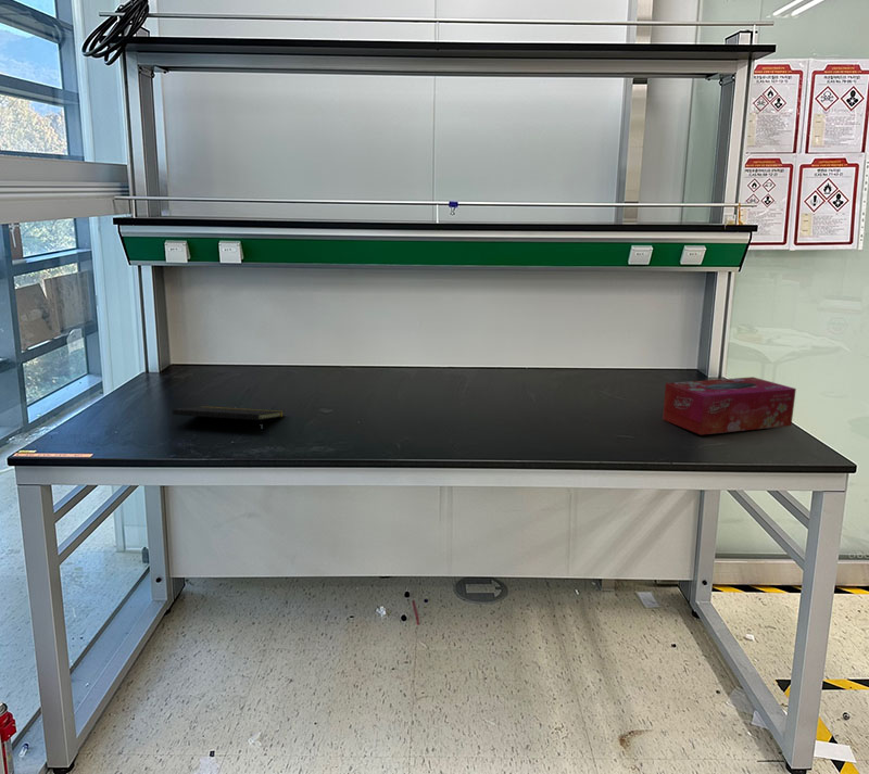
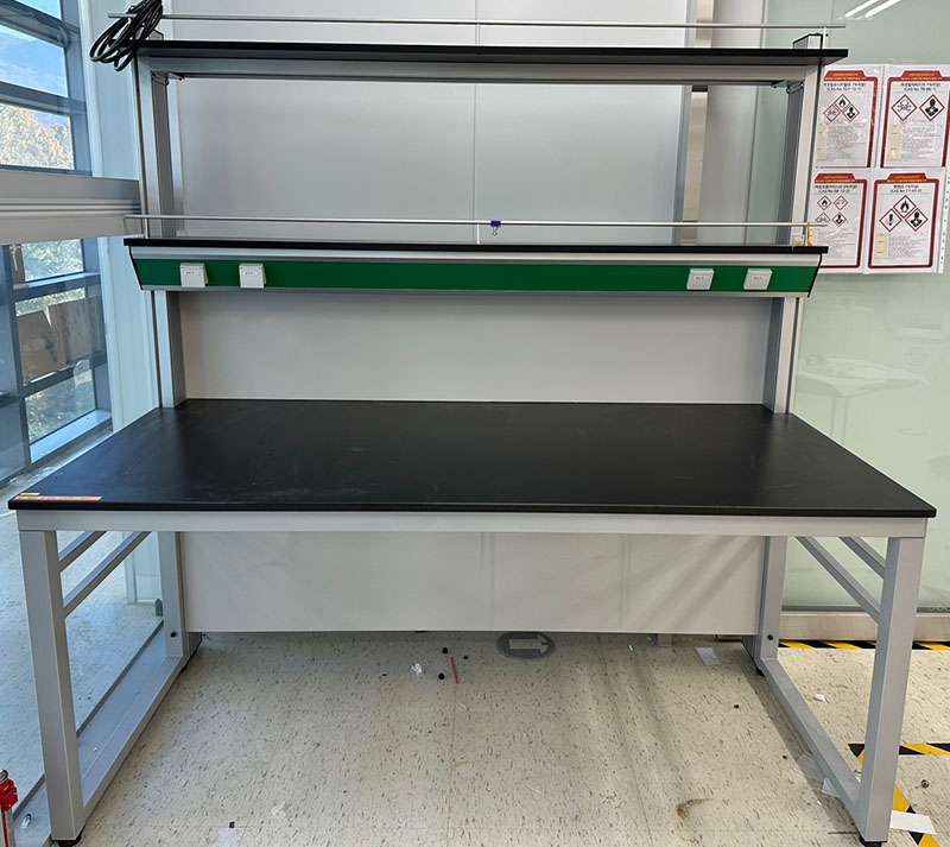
- notepad (229, 413)
- tissue box (728, 404)
